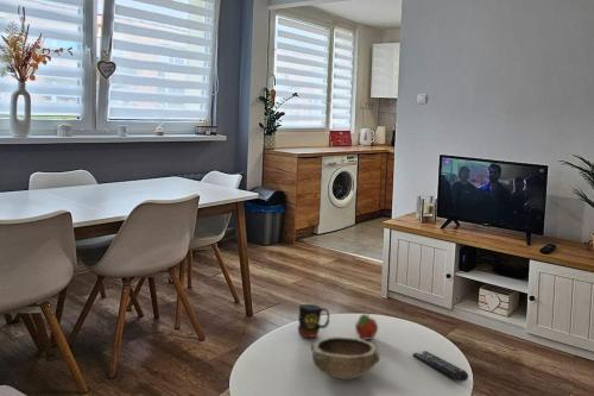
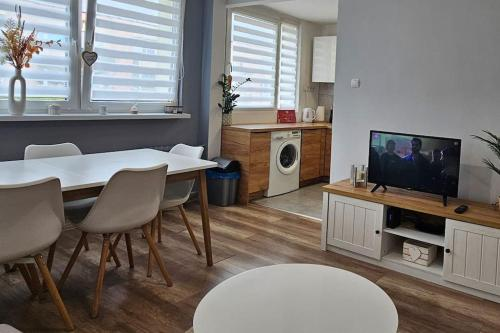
- remote control (438, 364)
- fruit (366, 326)
- bowl (345, 359)
- mug (314, 320)
